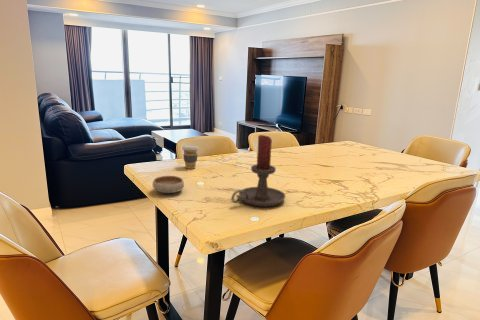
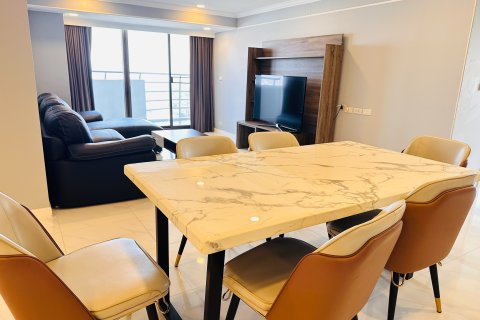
- coffee cup (190, 156)
- bowl (168, 185)
- candle holder (258, 169)
